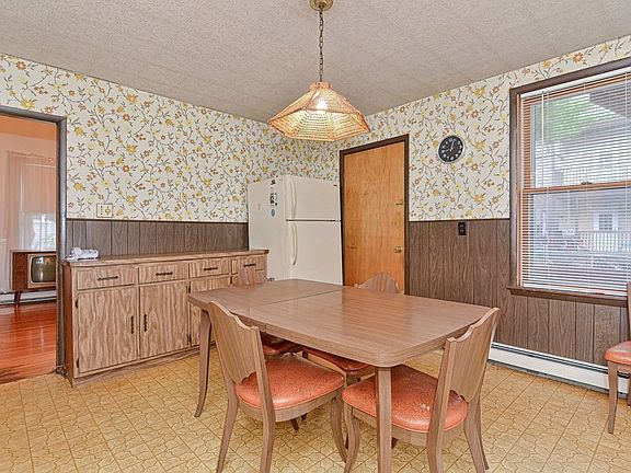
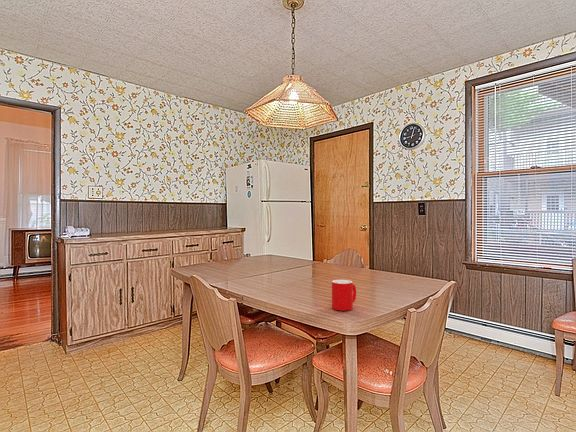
+ cup (345, 294)
